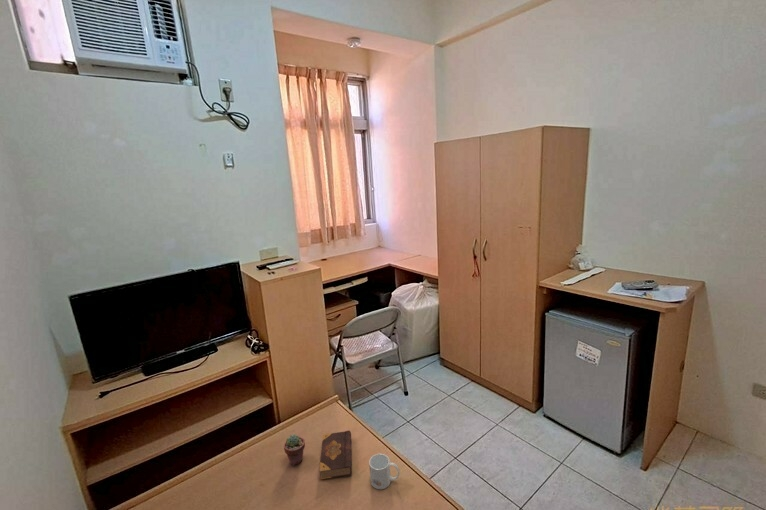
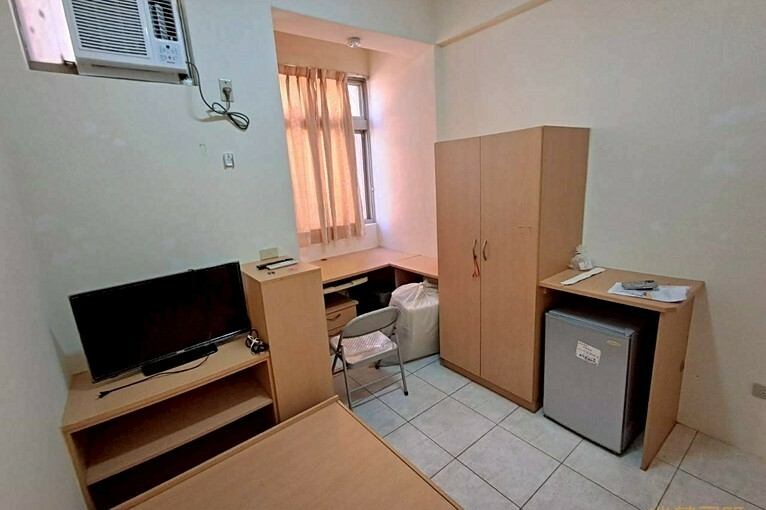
- book (336, 450)
- potted succulent (294, 448)
- mug (384, 471)
